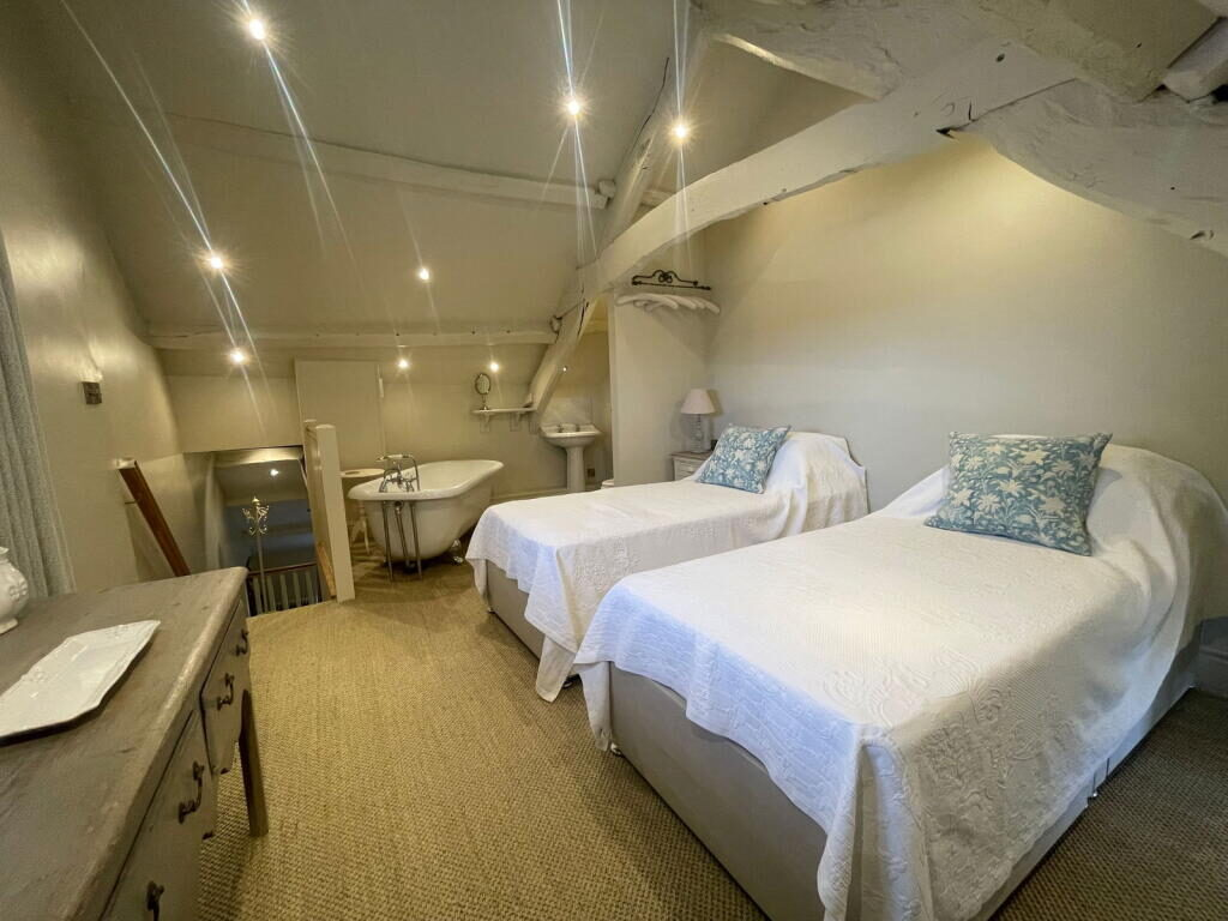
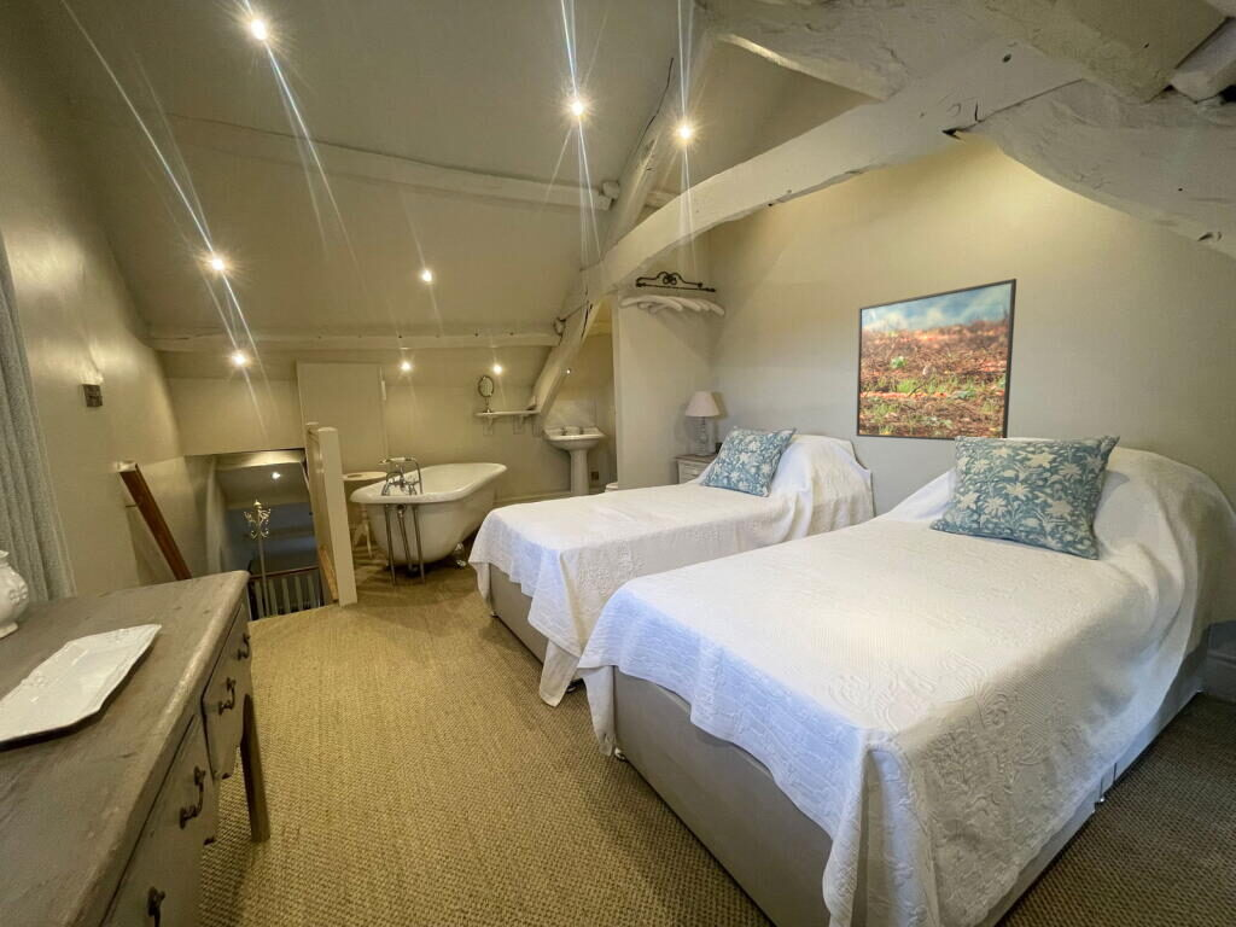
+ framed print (925, 368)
